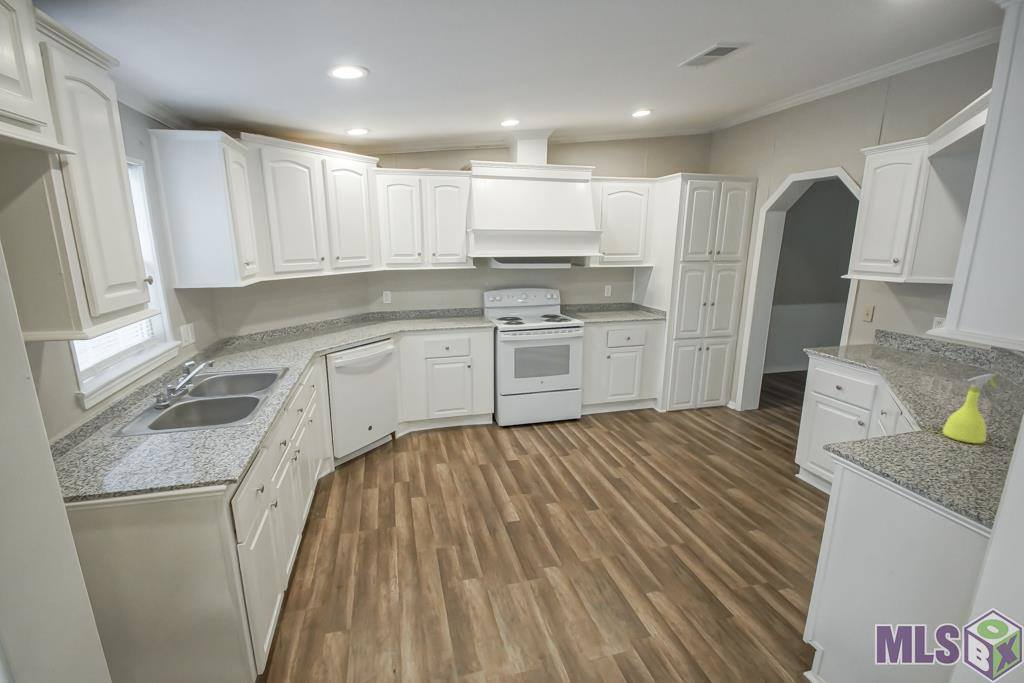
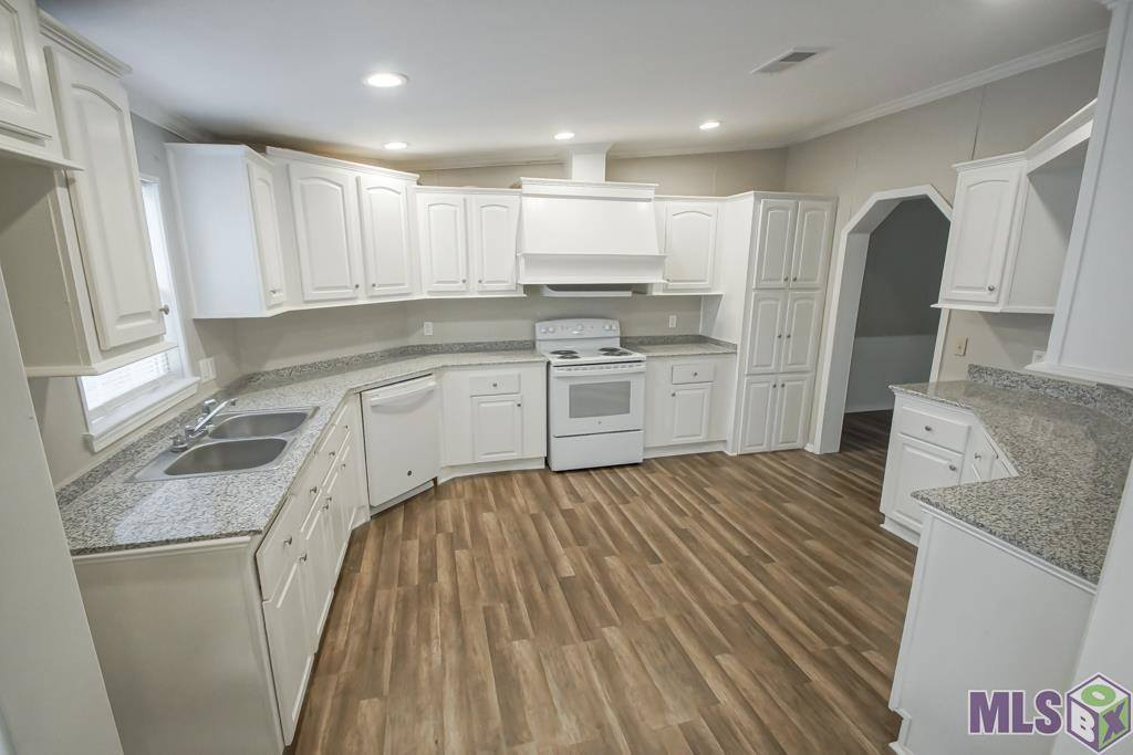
- spray bottle (971, 405)
